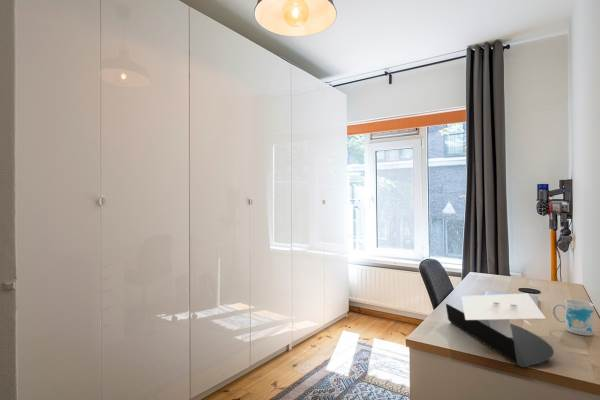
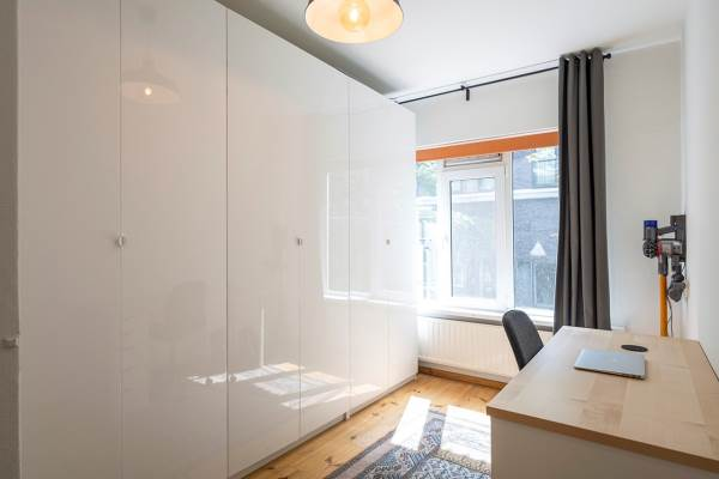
- document tray (492, 320)
- mug (572, 315)
